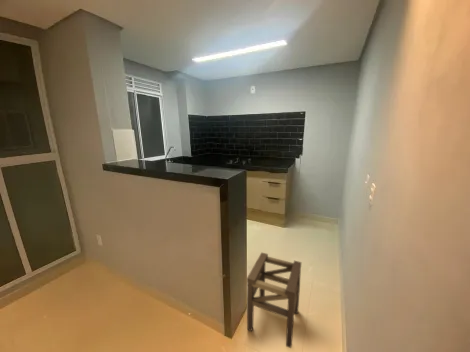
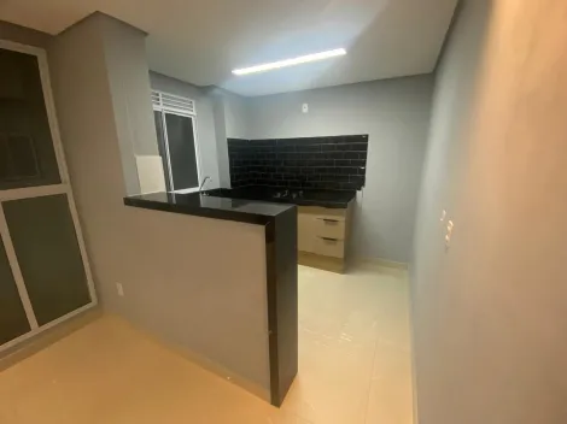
- stool (274, 295)
